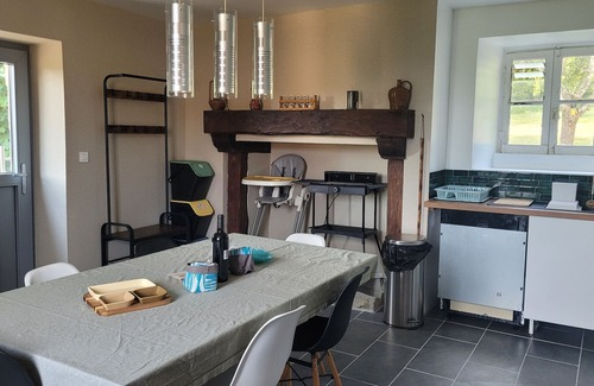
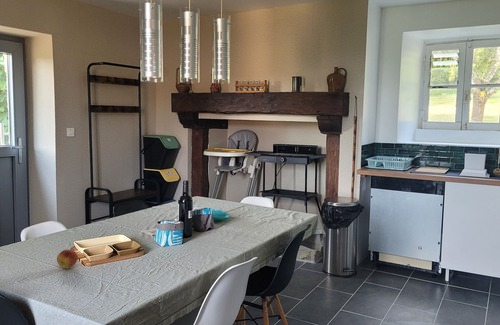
+ fruit (67, 258)
